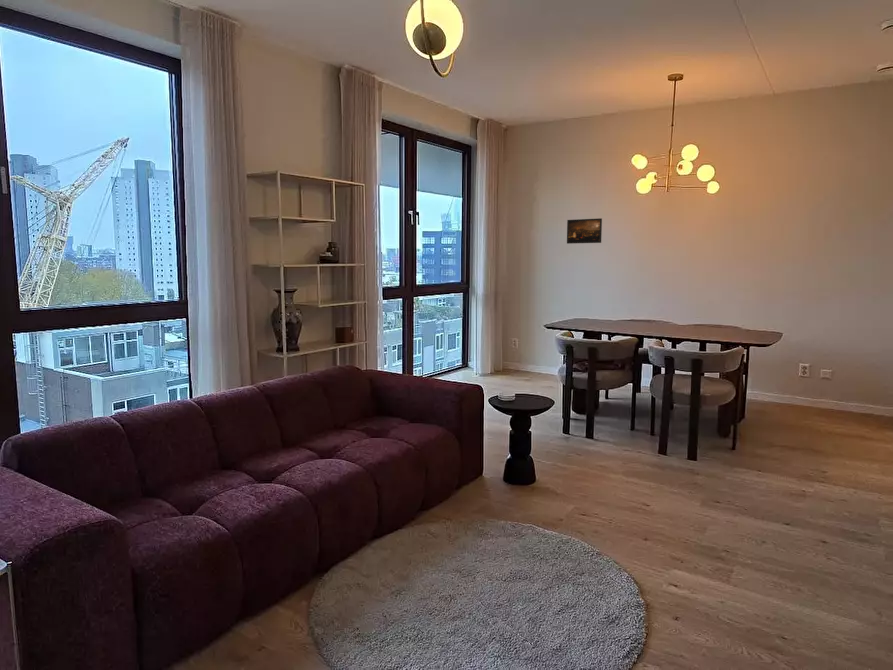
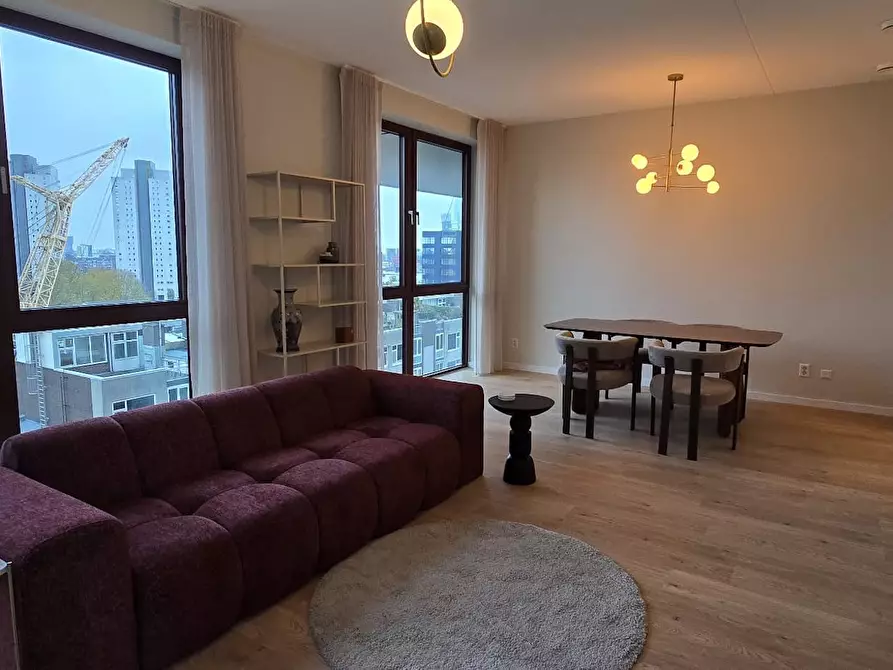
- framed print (584, 231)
